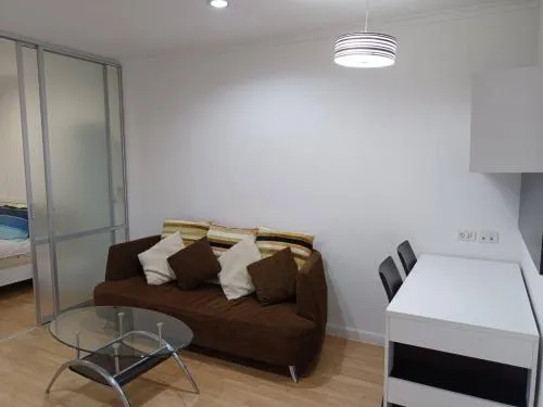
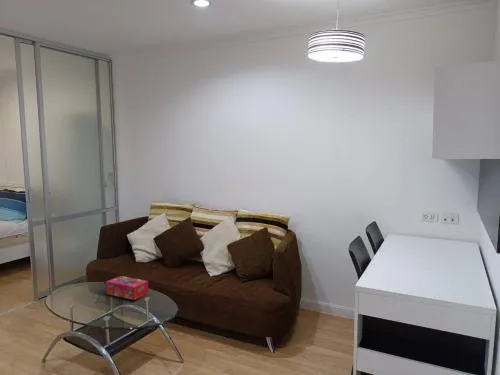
+ tissue box (127, 287)
